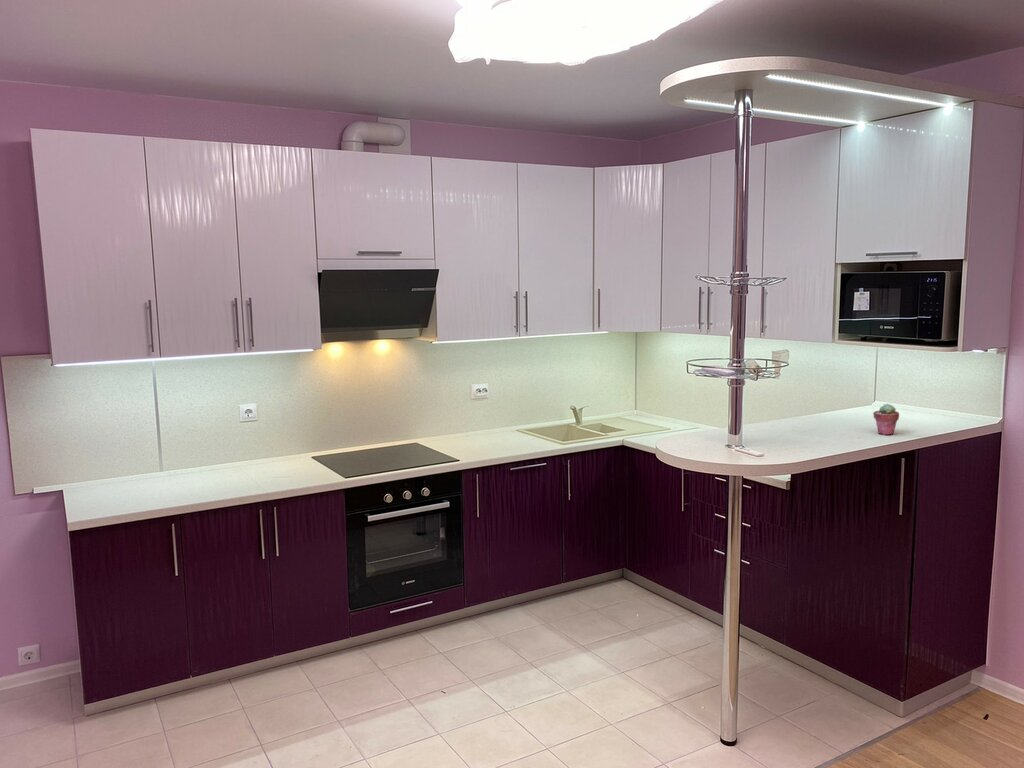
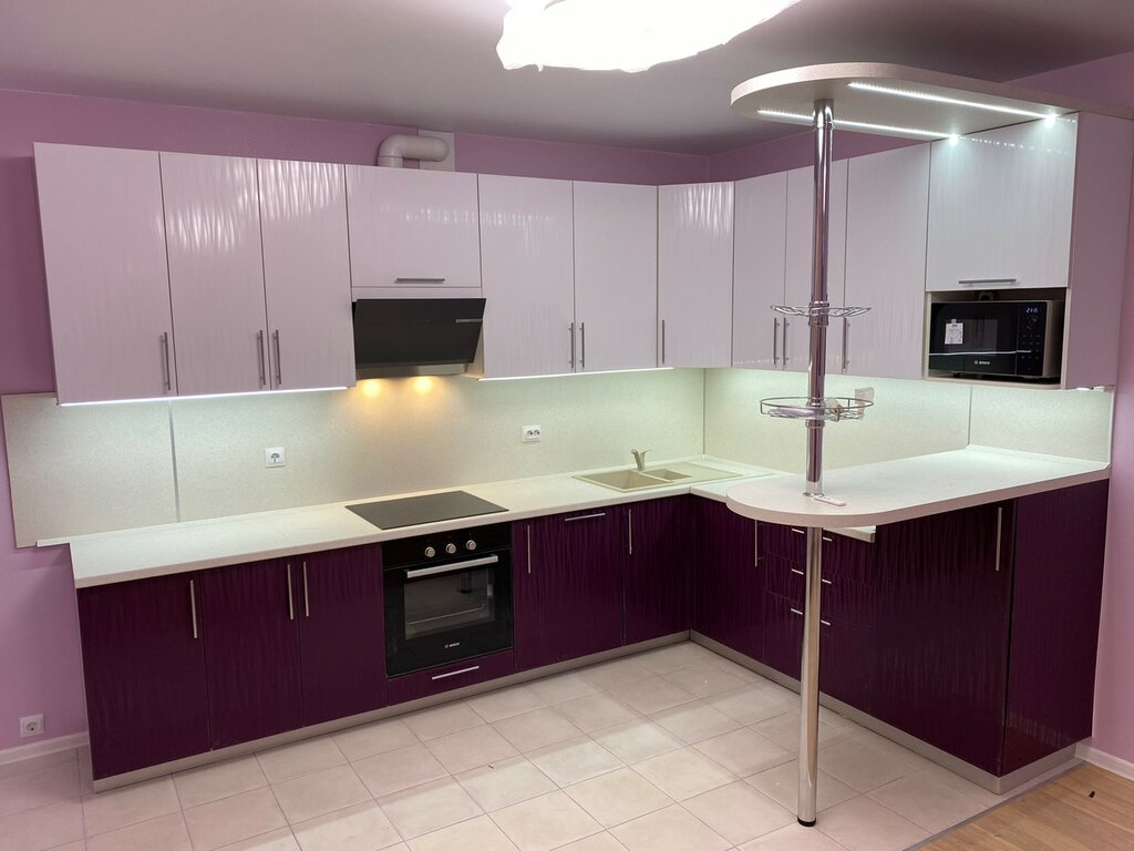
- potted succulent (886, 418)
